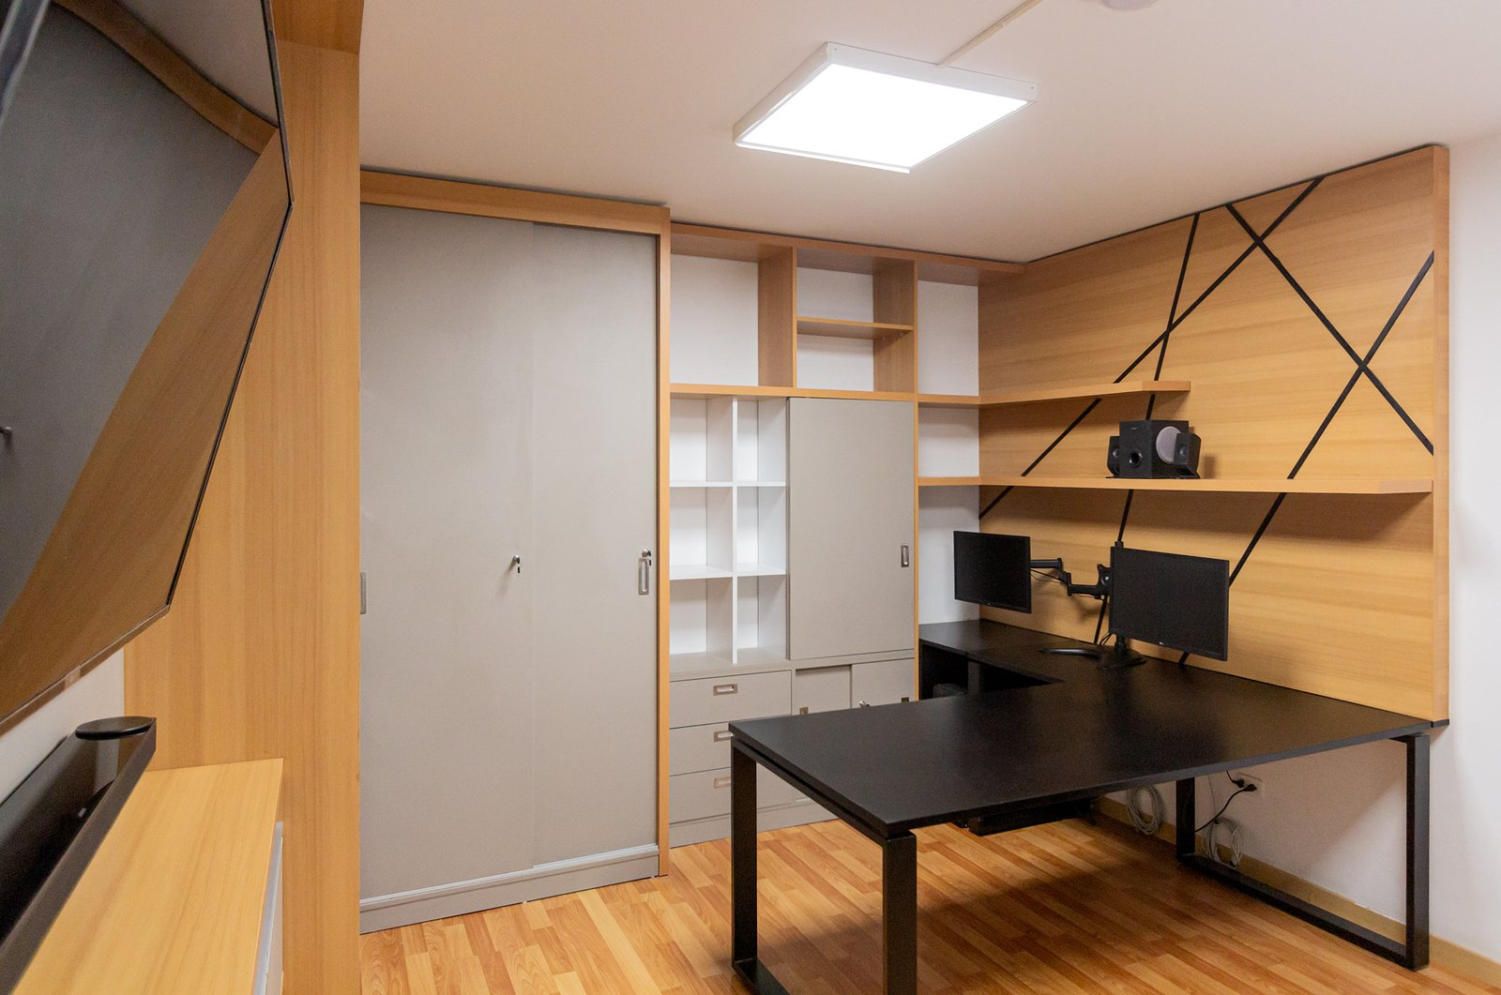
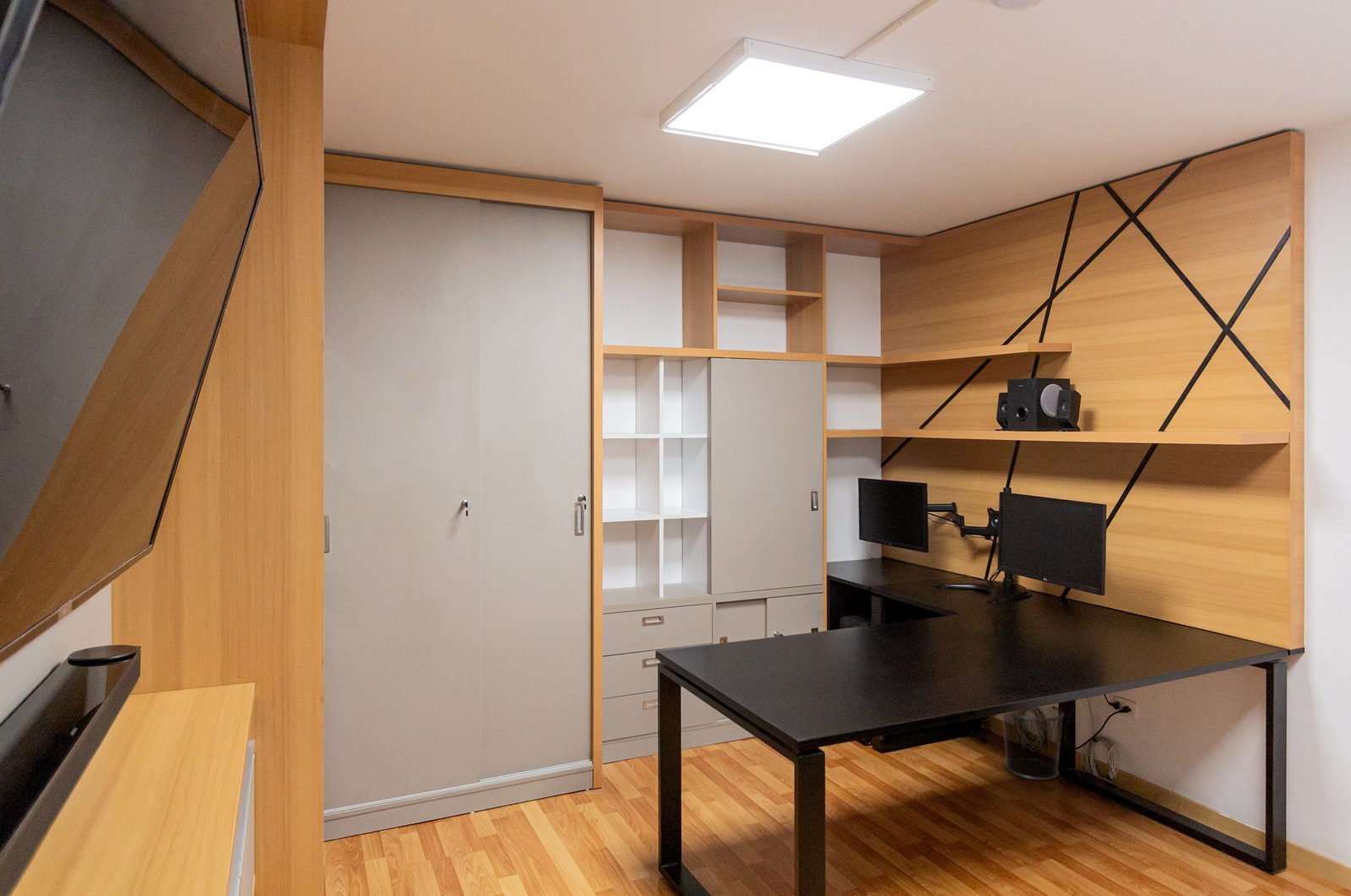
+ waste bin (1031, 739)
